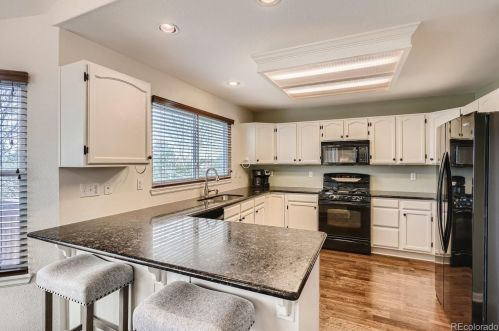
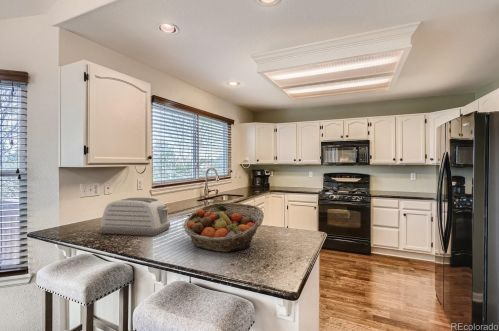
+ fruit basket (223, 224)
+ toaster (137, 214)
